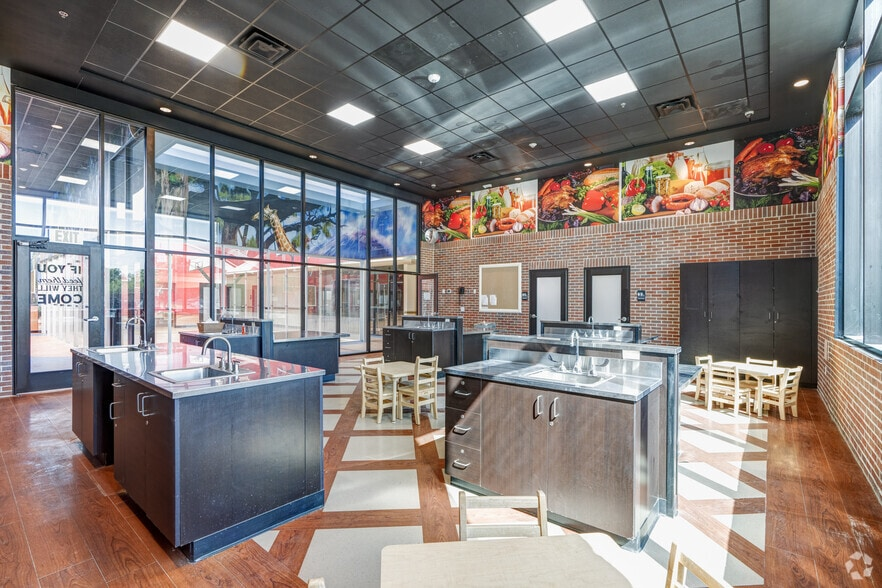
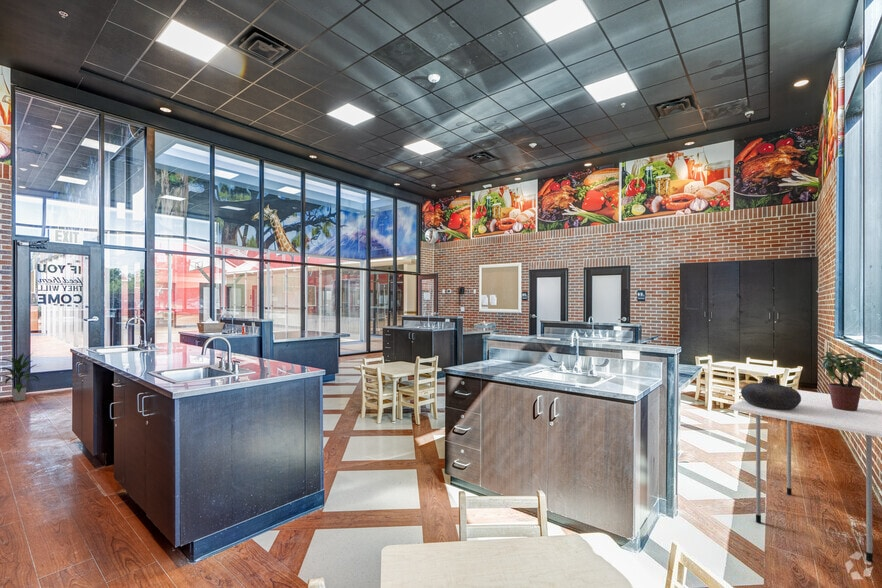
+ dining table (790, 463)
+ vase (769, 391)
+ potted plant (842, 379)
+ indoor plant (17, 376)
